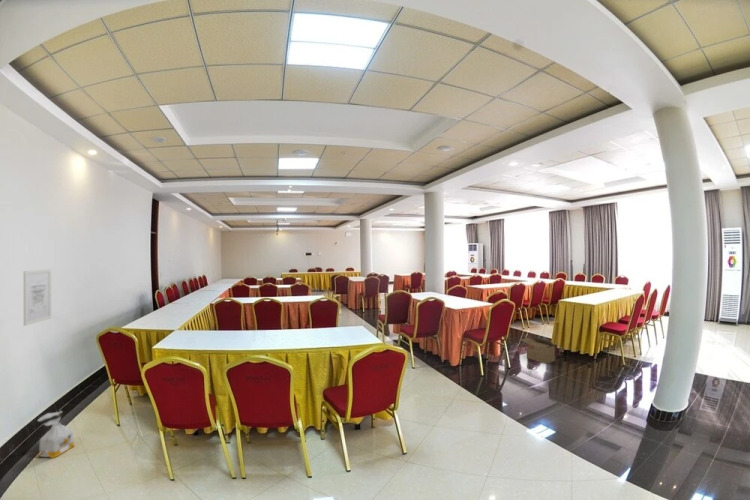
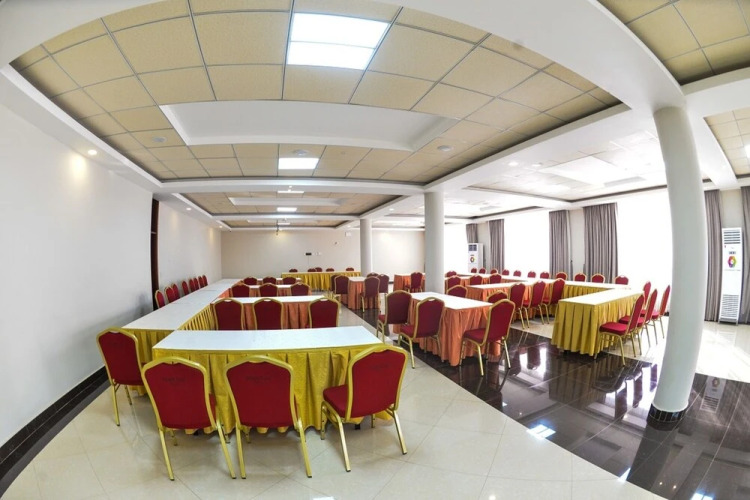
- wall art (38, 295)
- cardboard box (536, 348)
- bag (55, 431)
